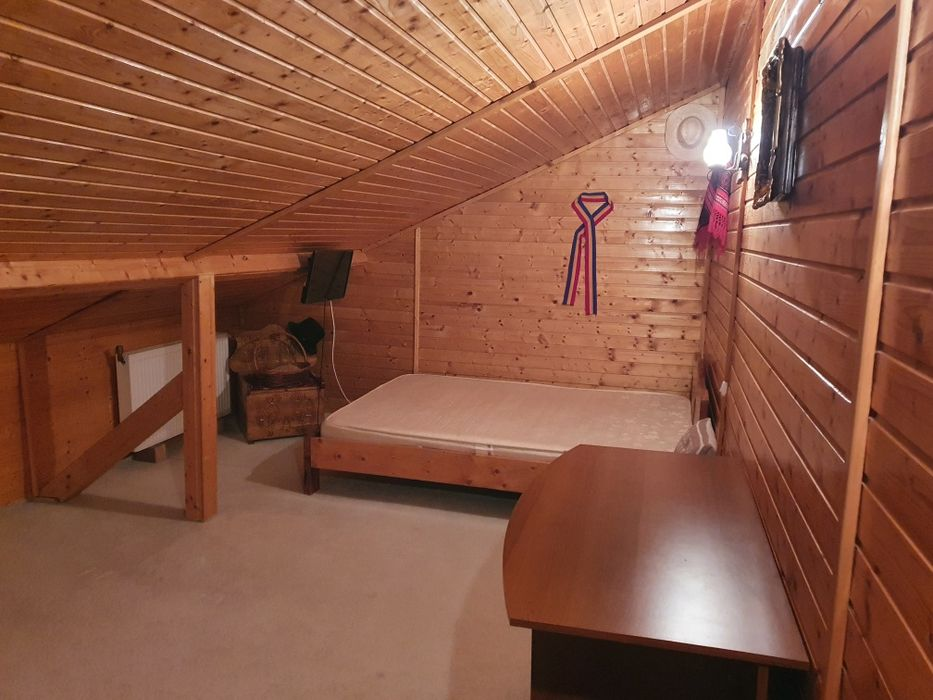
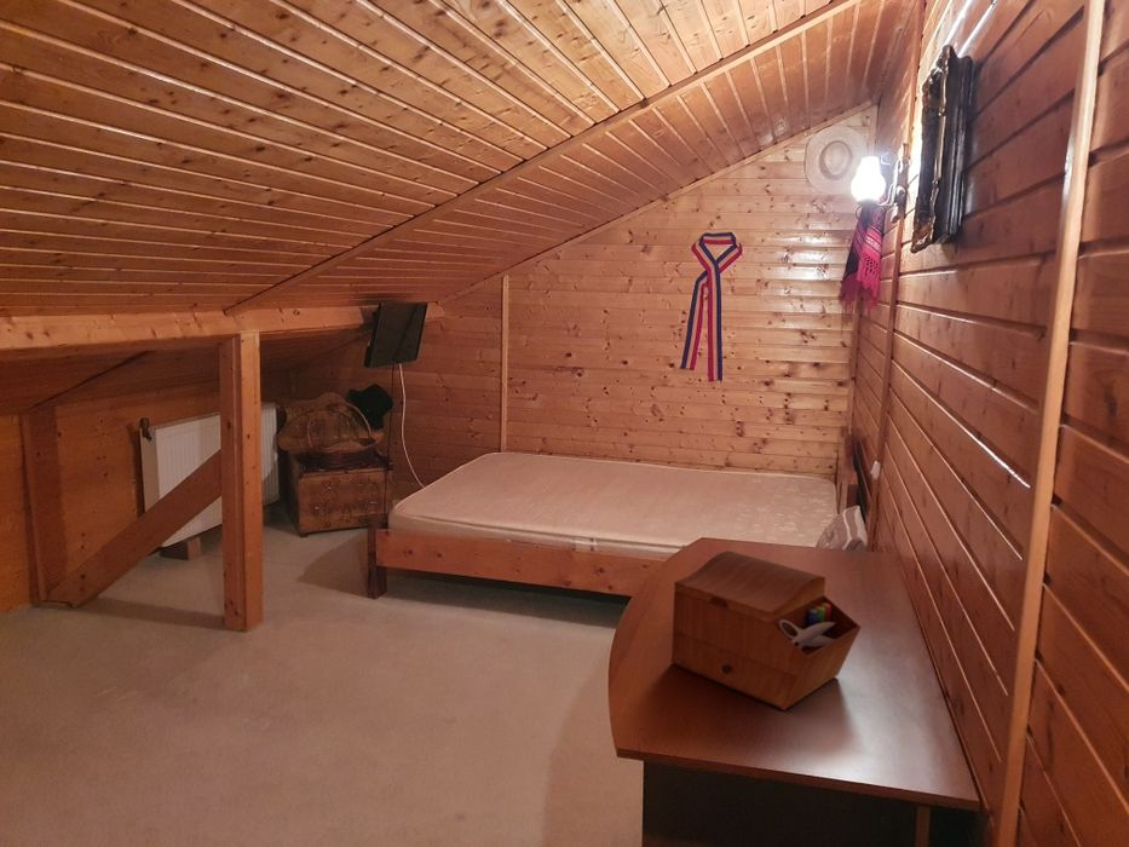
+ sewing box (762, 626)
